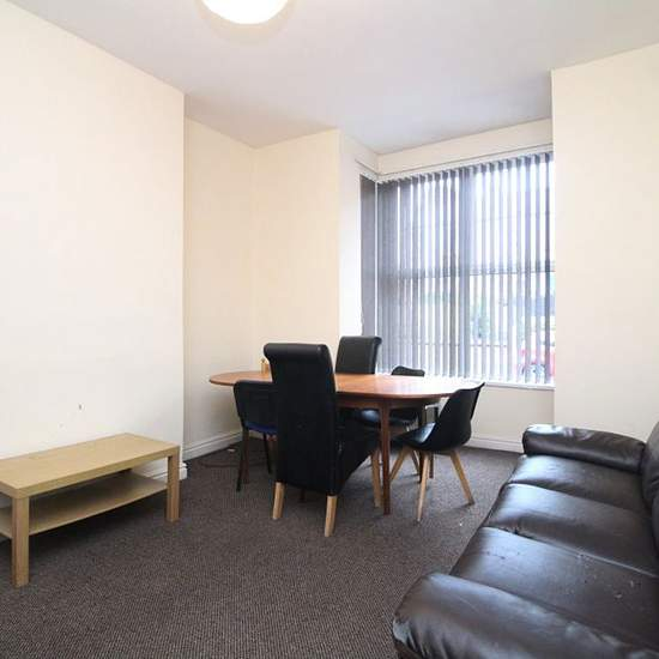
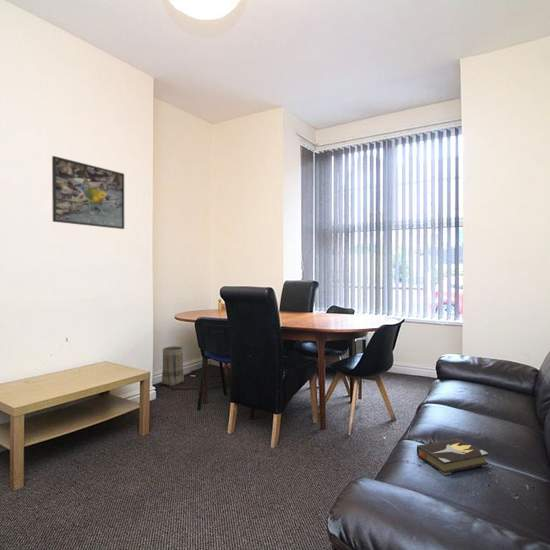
+ basket (172, 365)
+ hardback book (451, 454)
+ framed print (91, 195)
